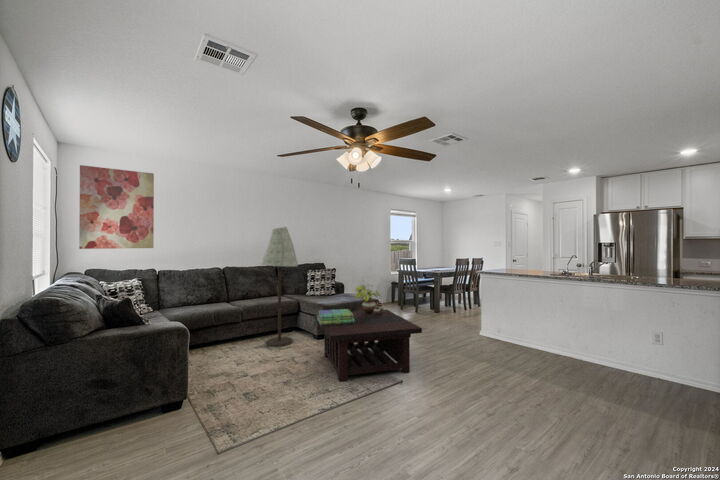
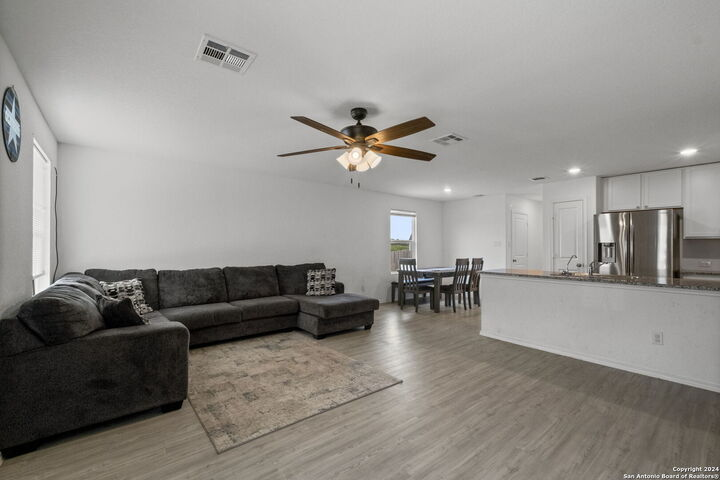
- potted plant (369, 298)
- floor lamp (279, 284)
- wall art (118, 209)
- stack of books (335, 316)
- coffee table (363, 342)
